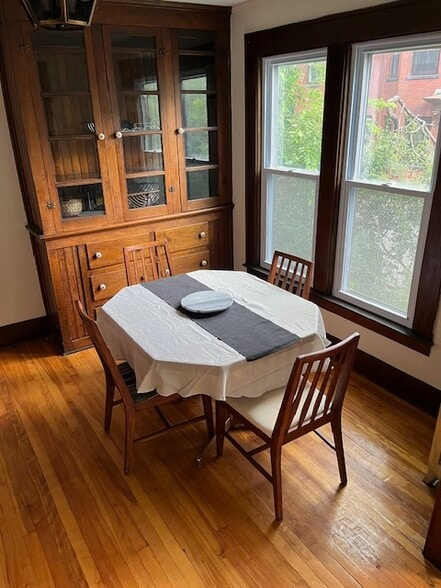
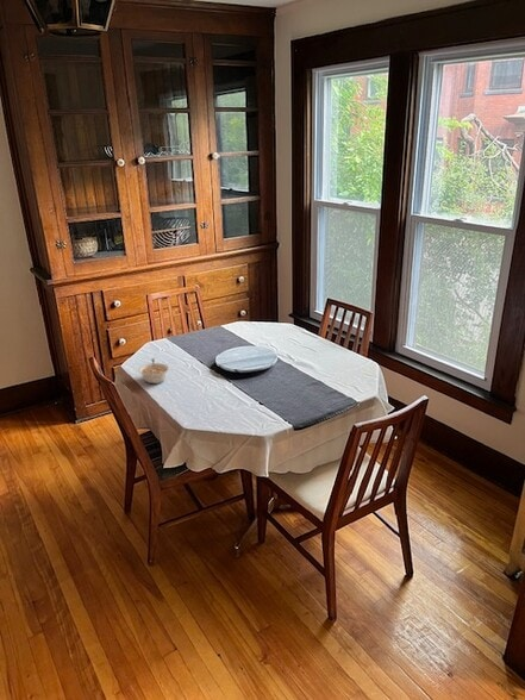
+ legume (152, 373)
